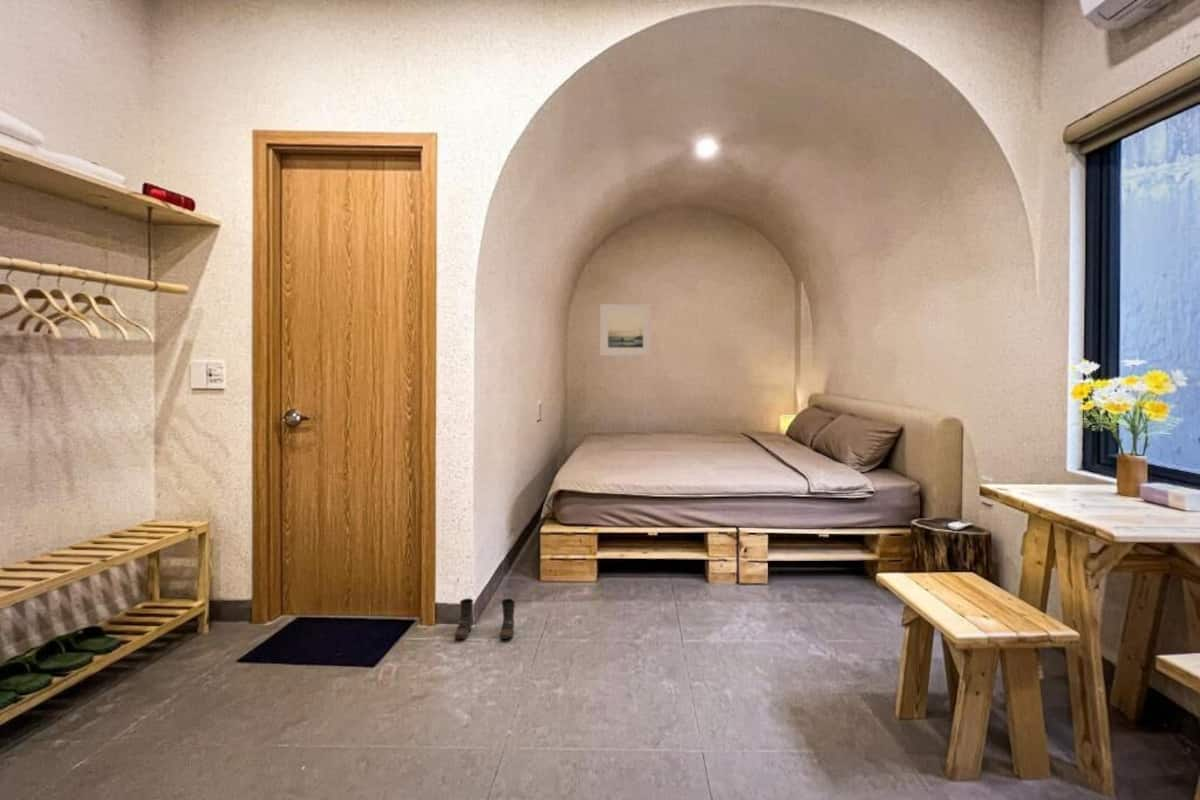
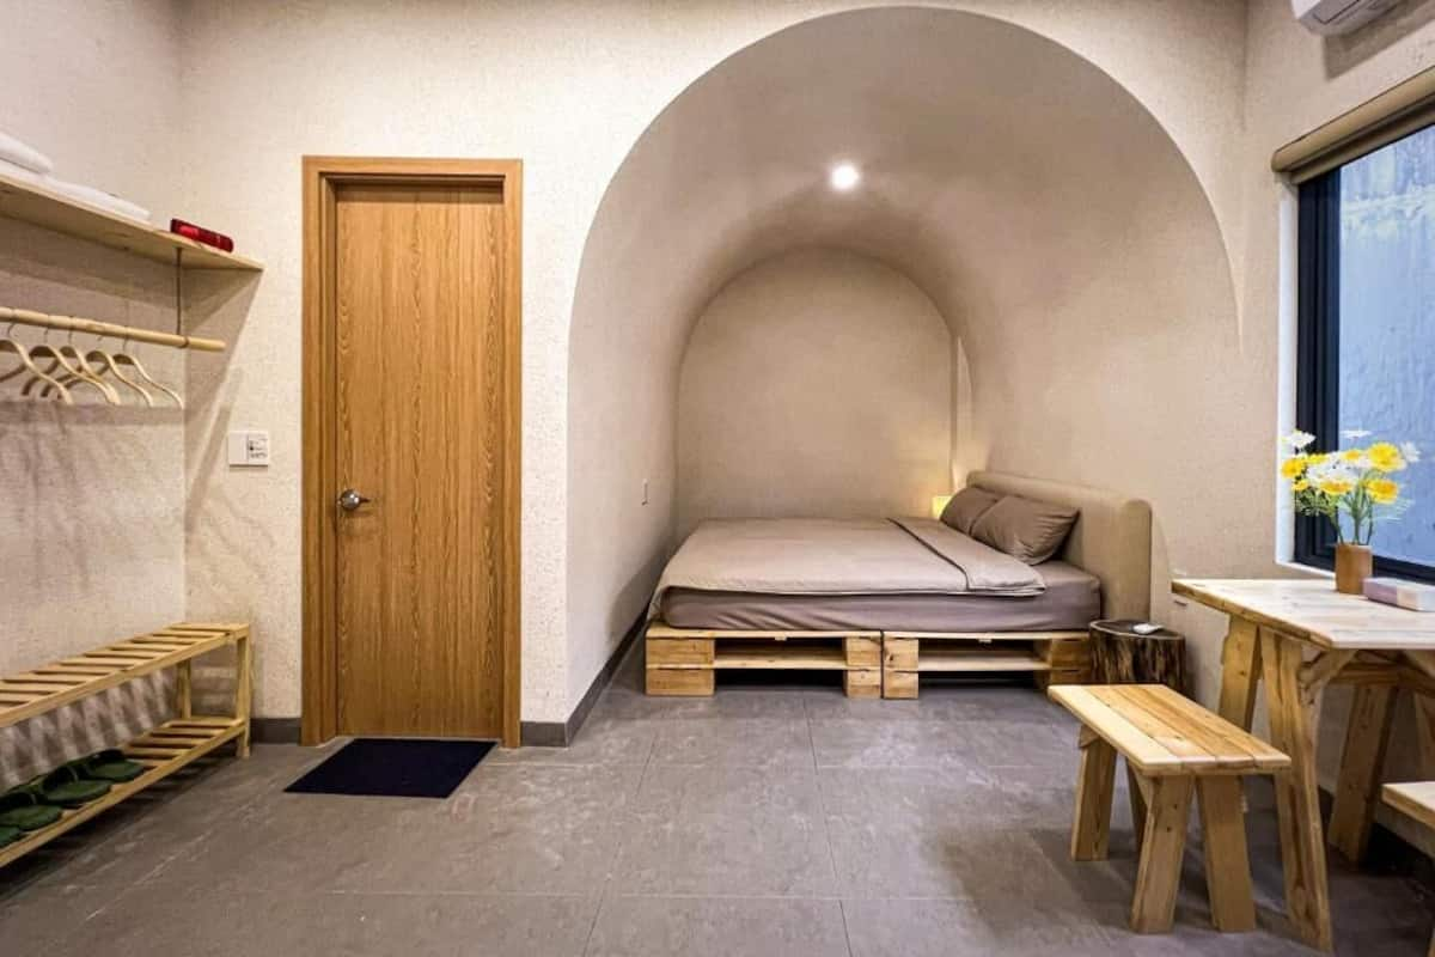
- boots (471, 619)
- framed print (625, 330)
